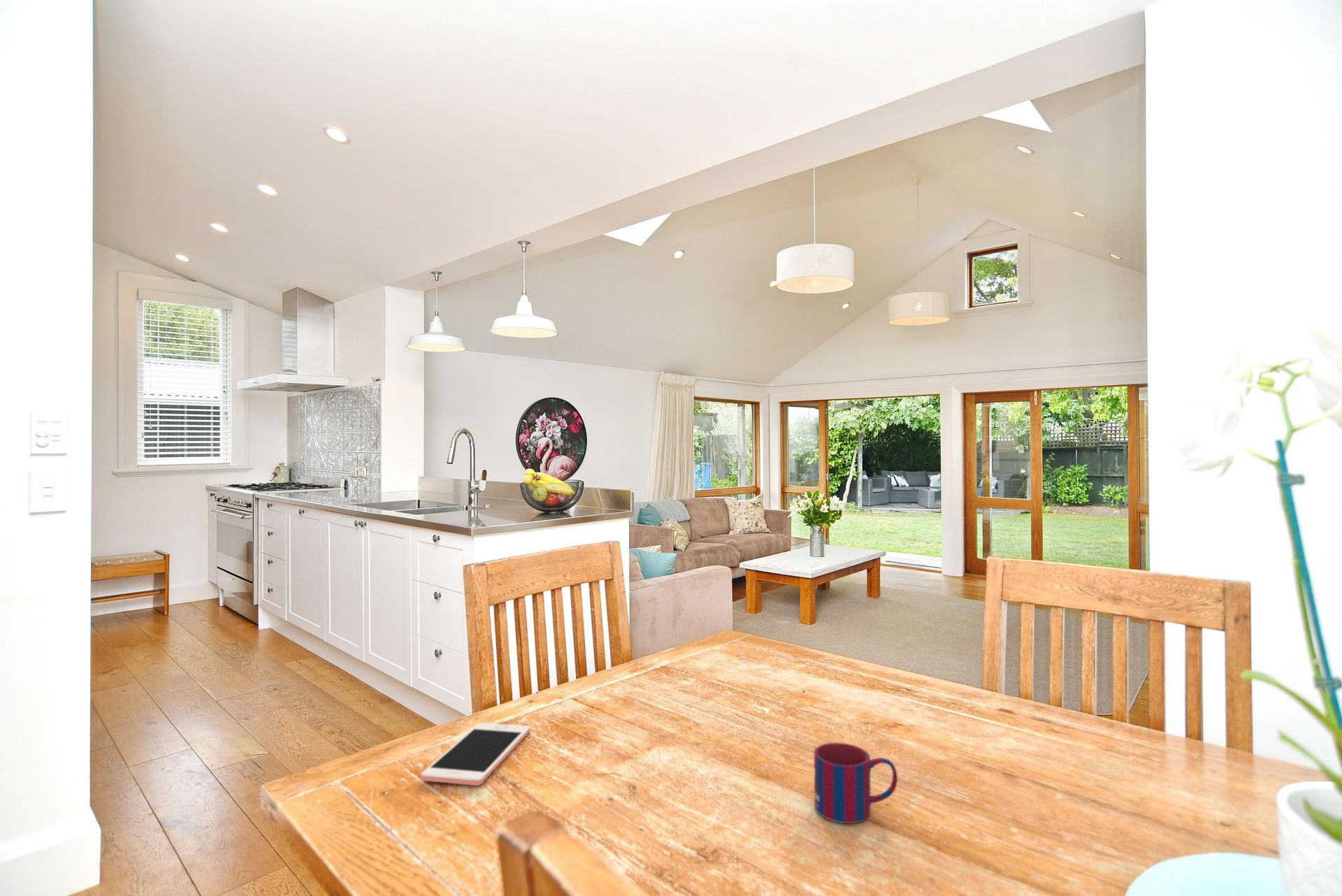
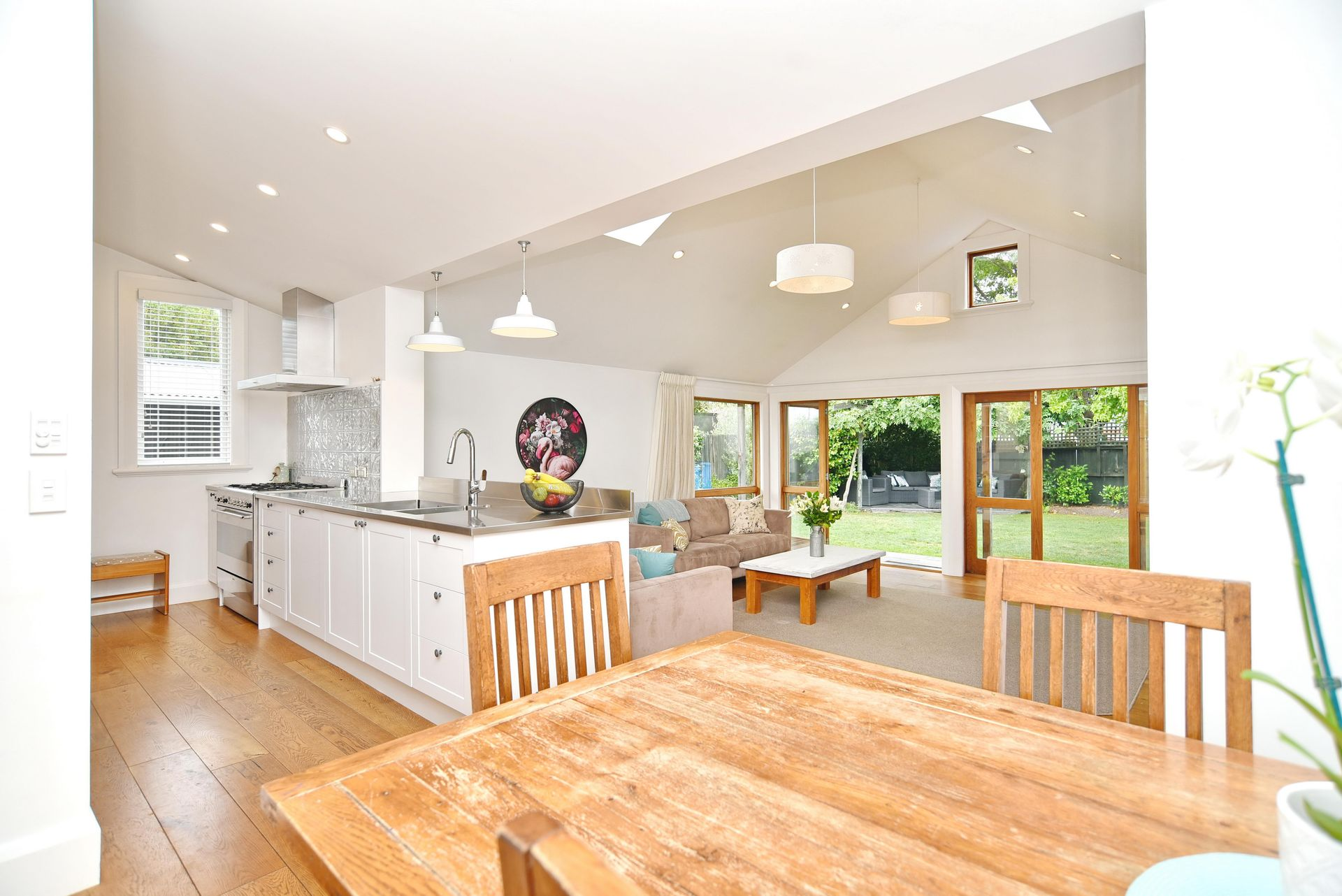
- mug (856, 782)
- cell phone (479, 751)
